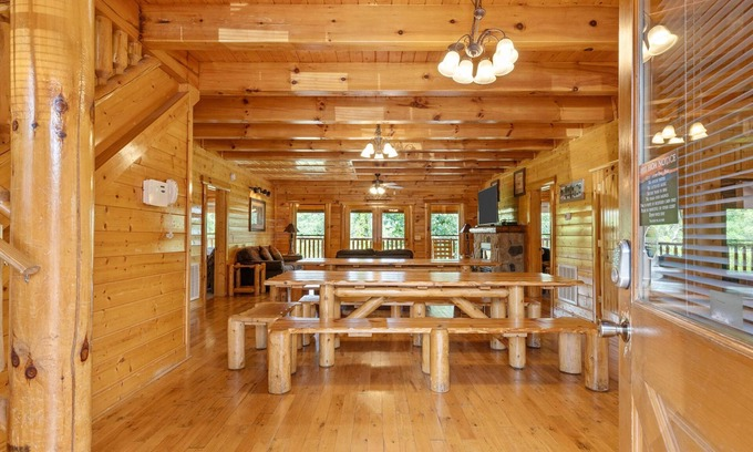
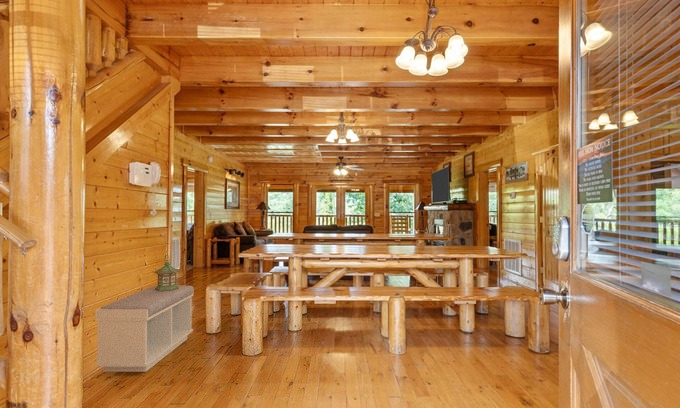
+ bench (151, 323)
+ lantern (167, 271)
